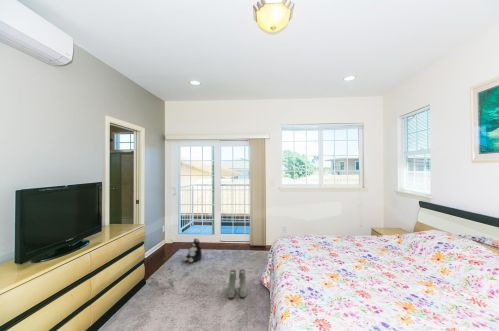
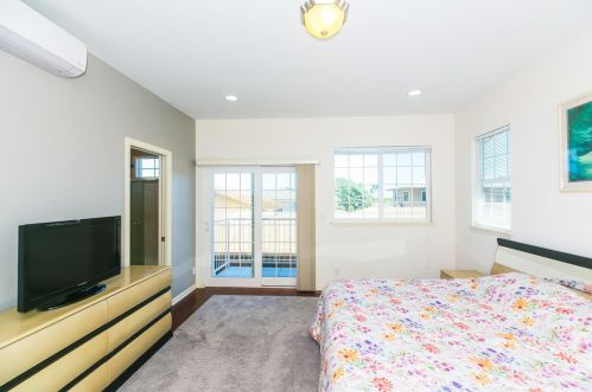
- plush toy (193, 249)
- boots (234, 282)
